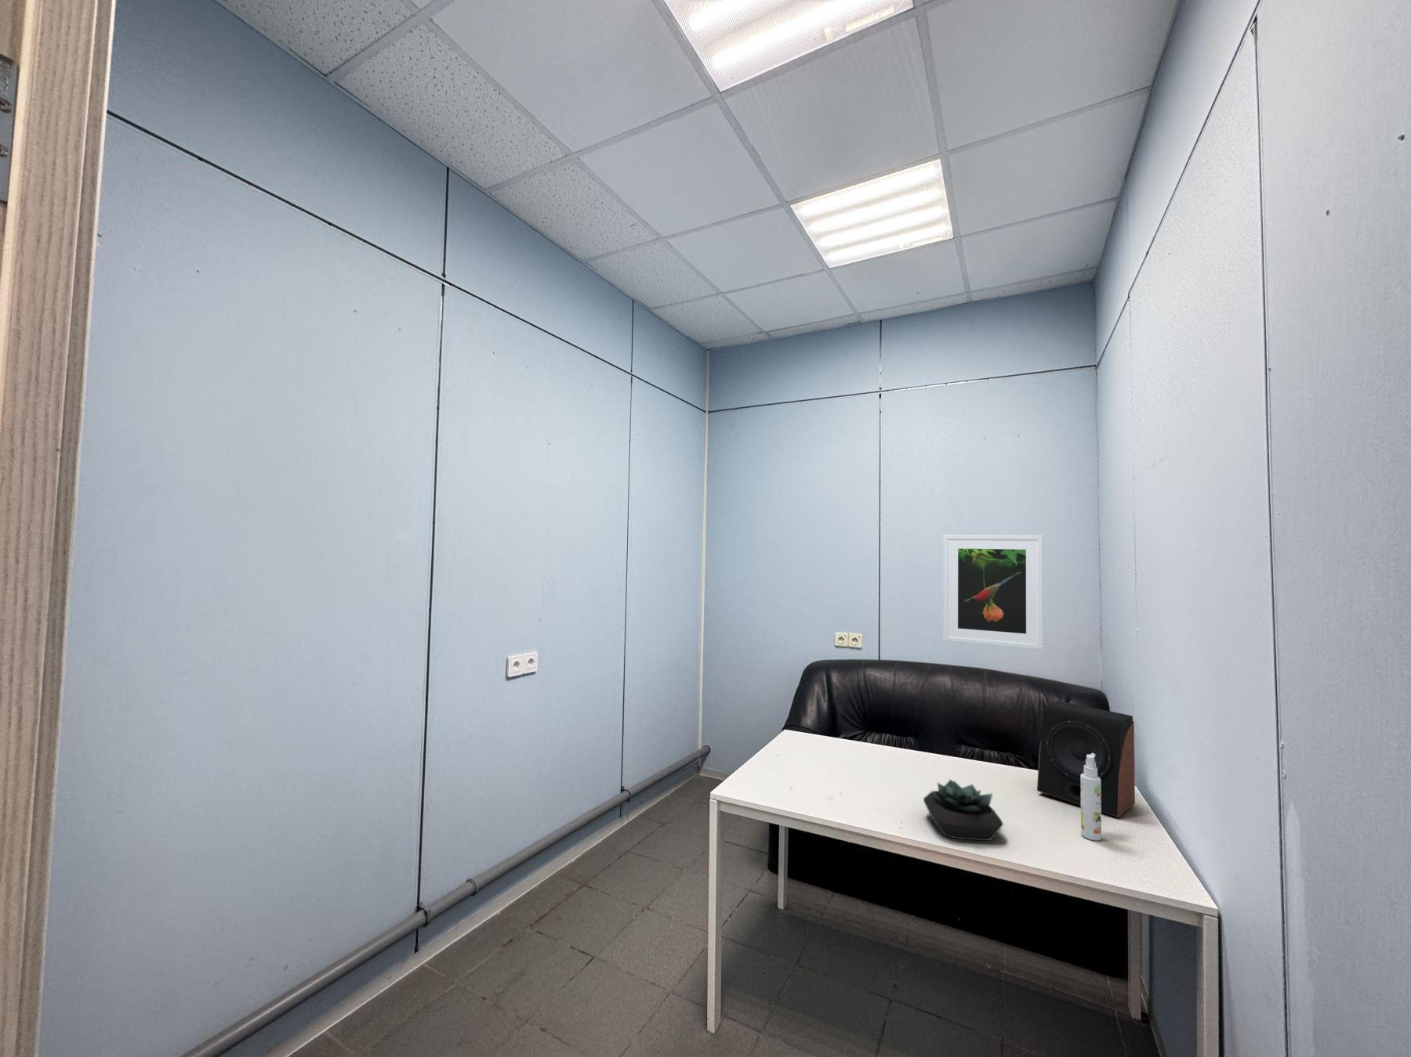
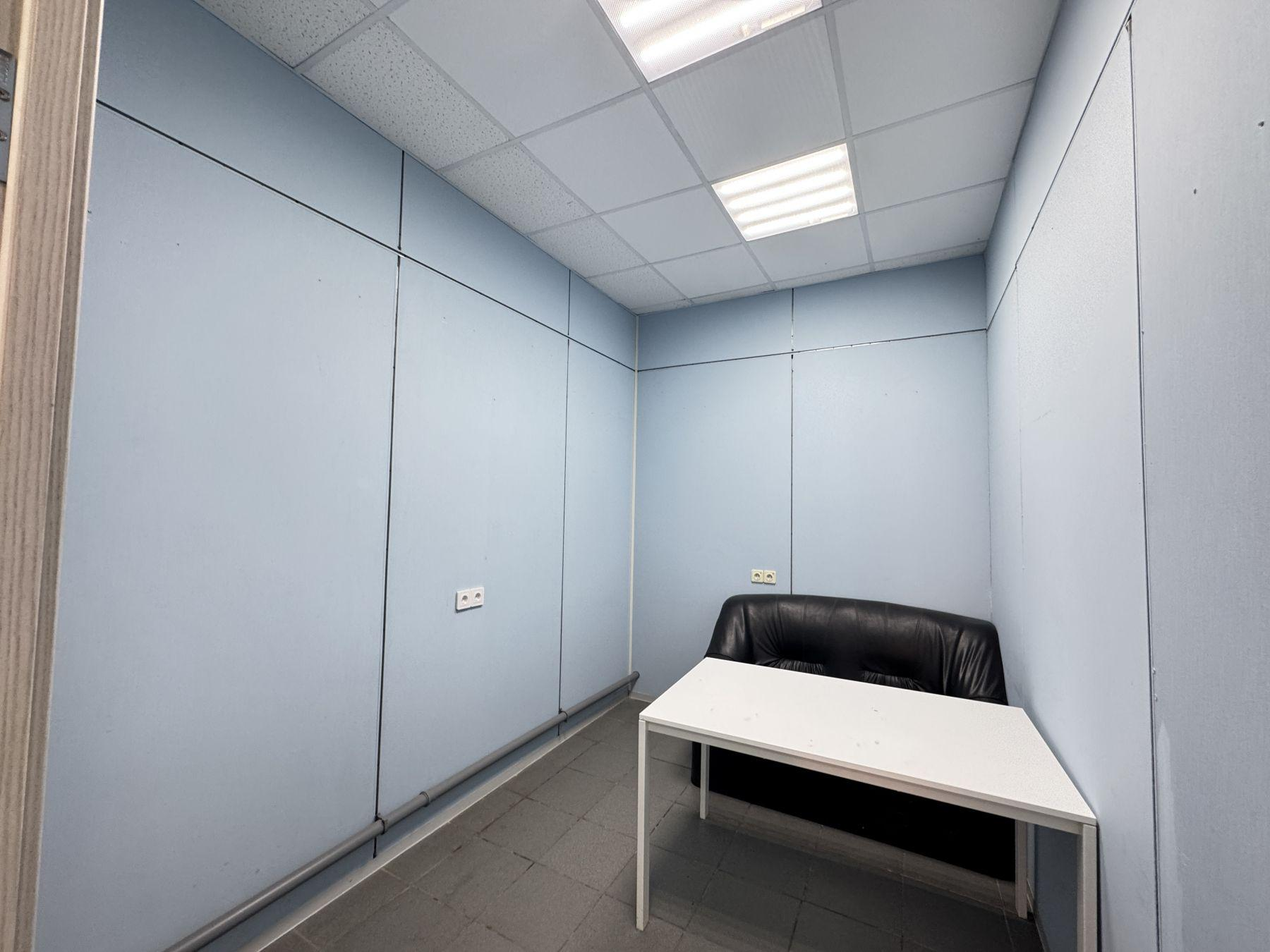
- spray bottle (1091, 795)
- succulent plant (961, 807)
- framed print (991, 590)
- speaker (1084, 755)
